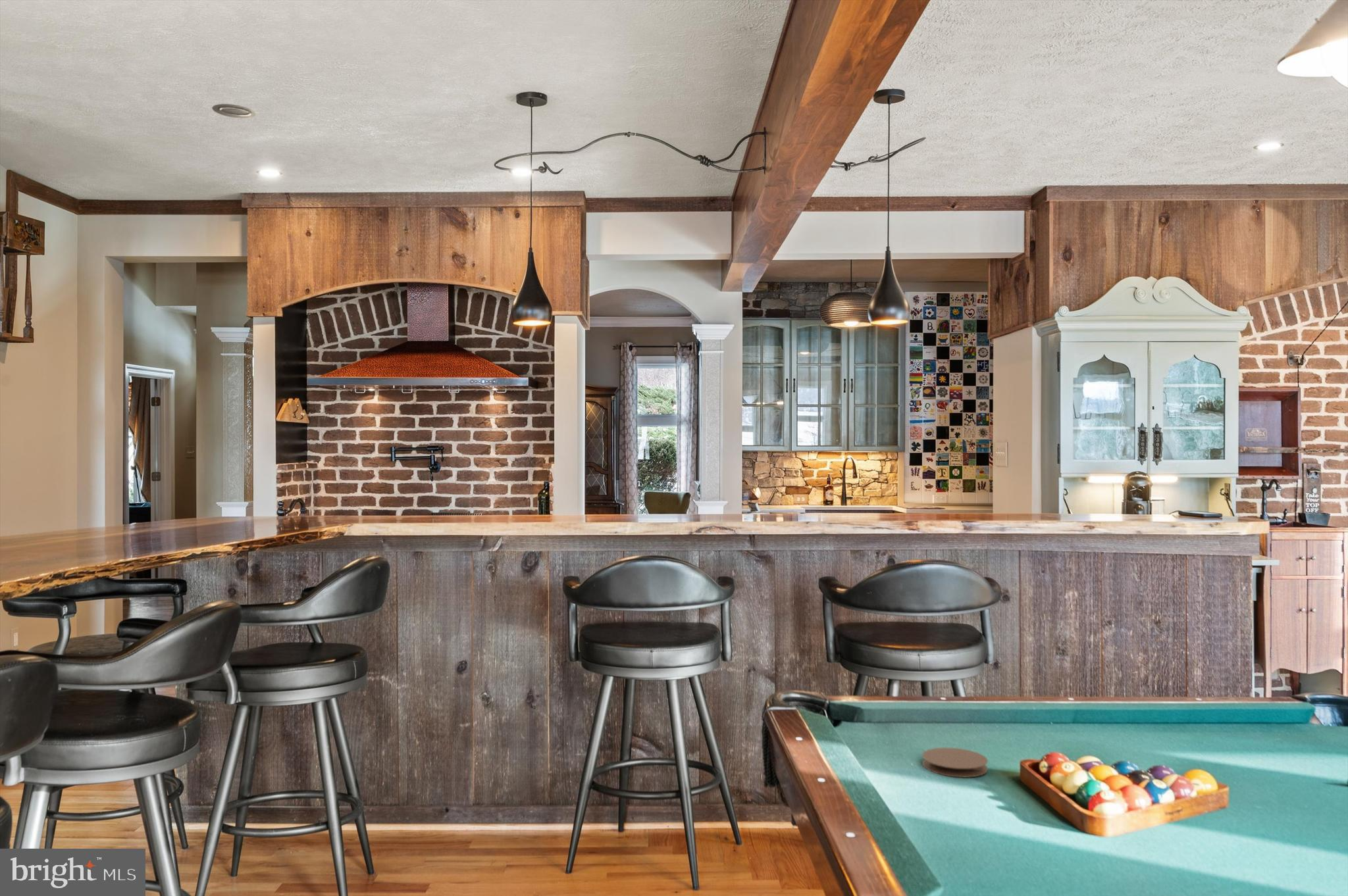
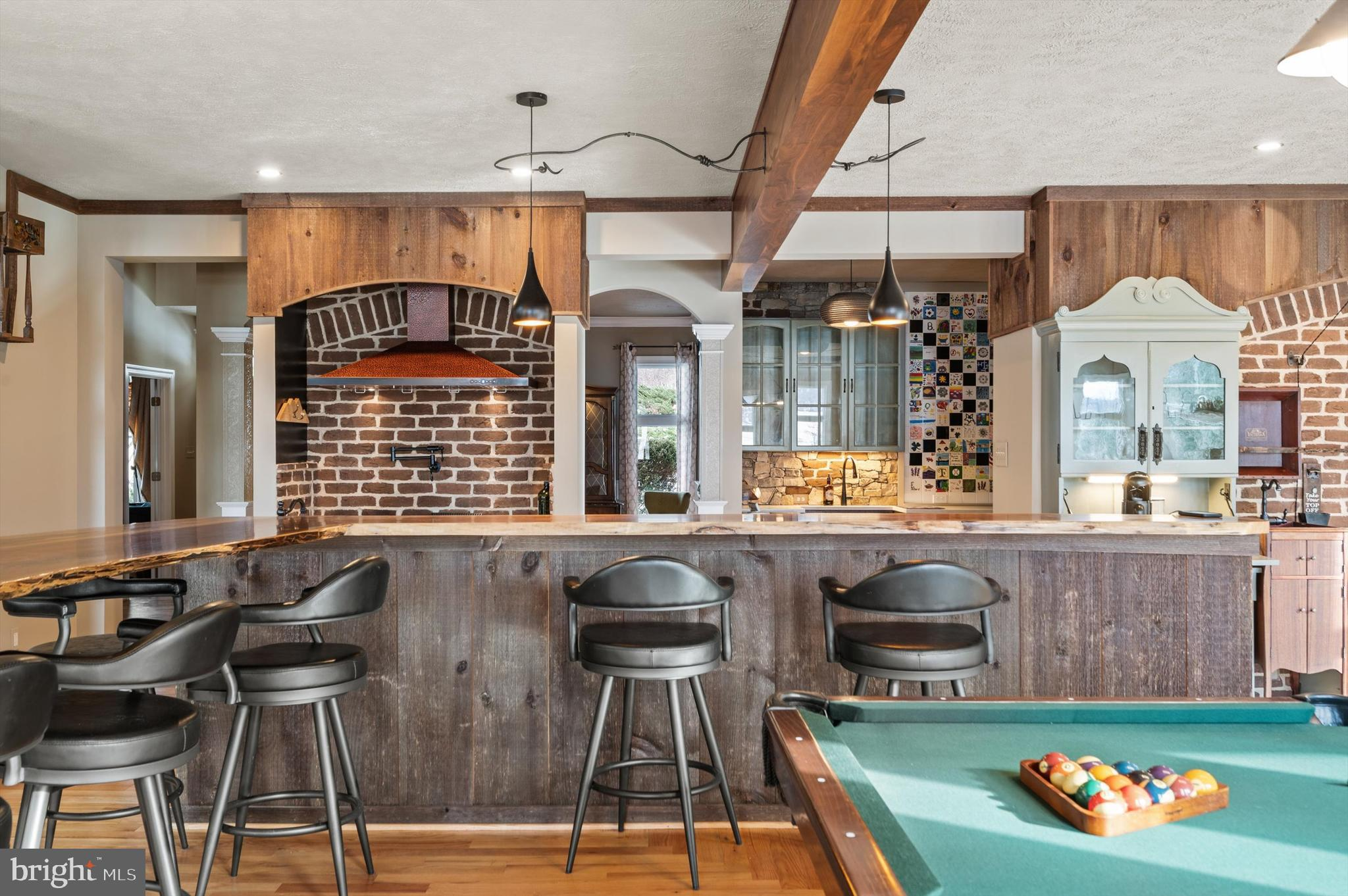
- coaster (954, 762)
- recessed light (234, 109)
